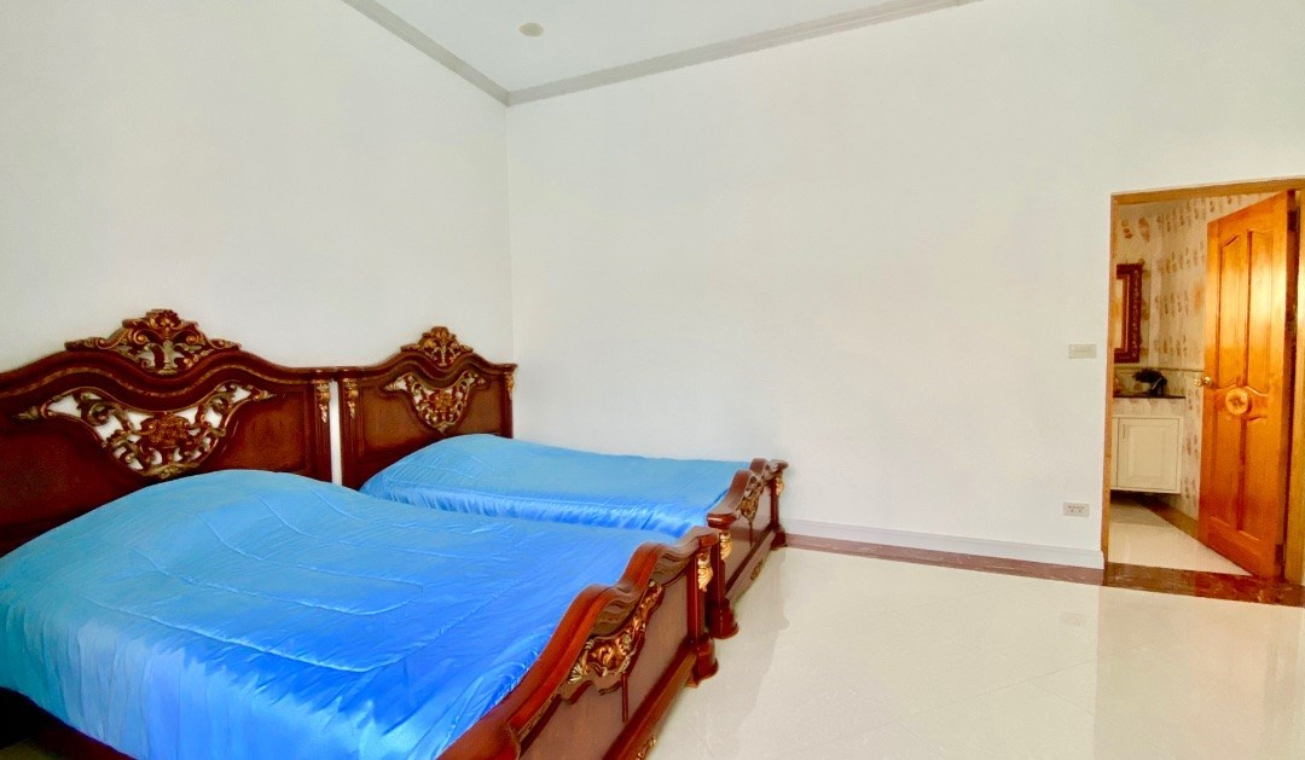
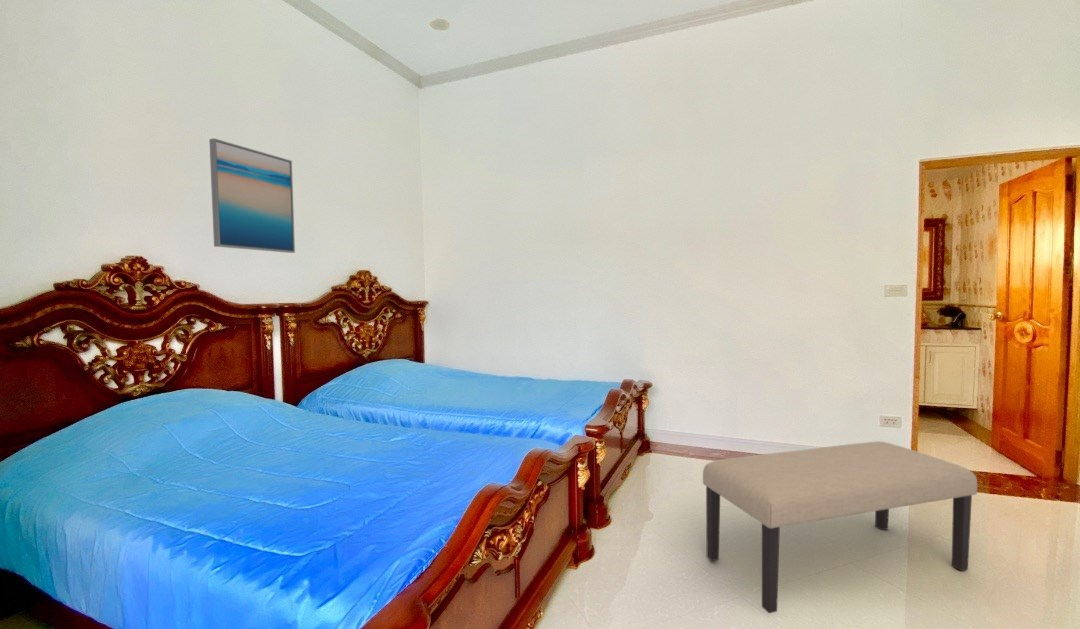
+ bench (834, 512)
+ wall art (255, 200)
